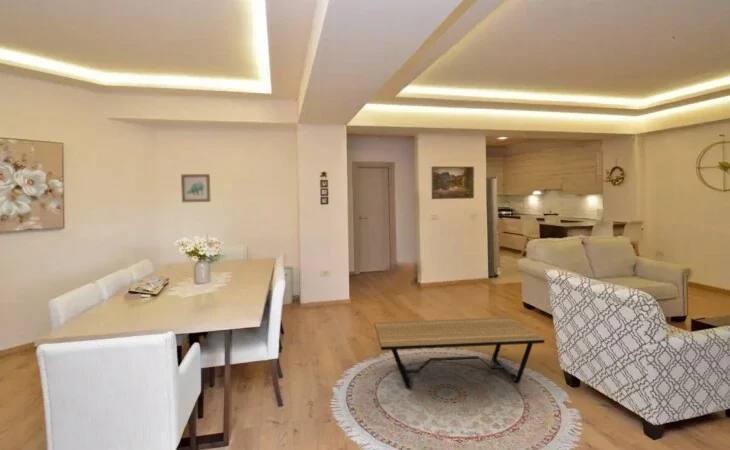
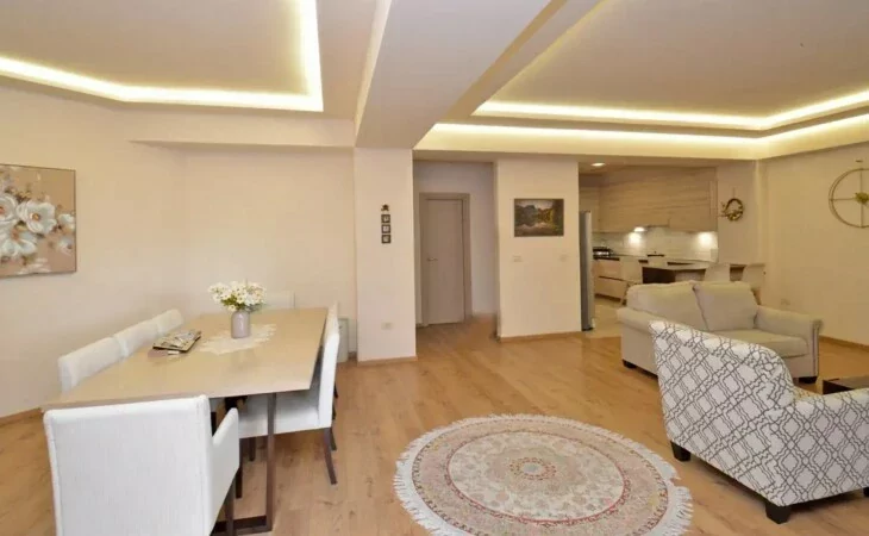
- coffee table (452, 346)
- wall art (195, 188)
